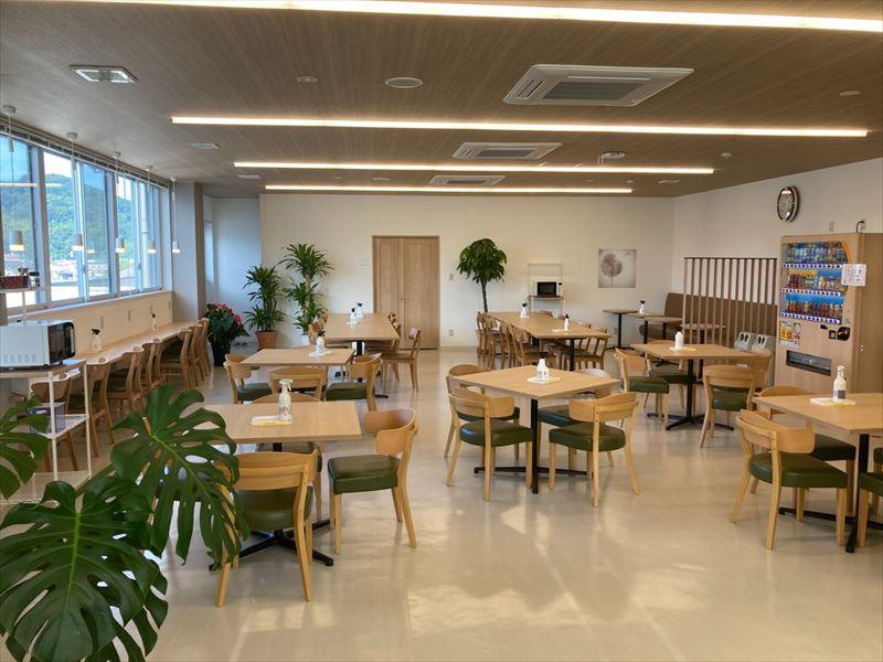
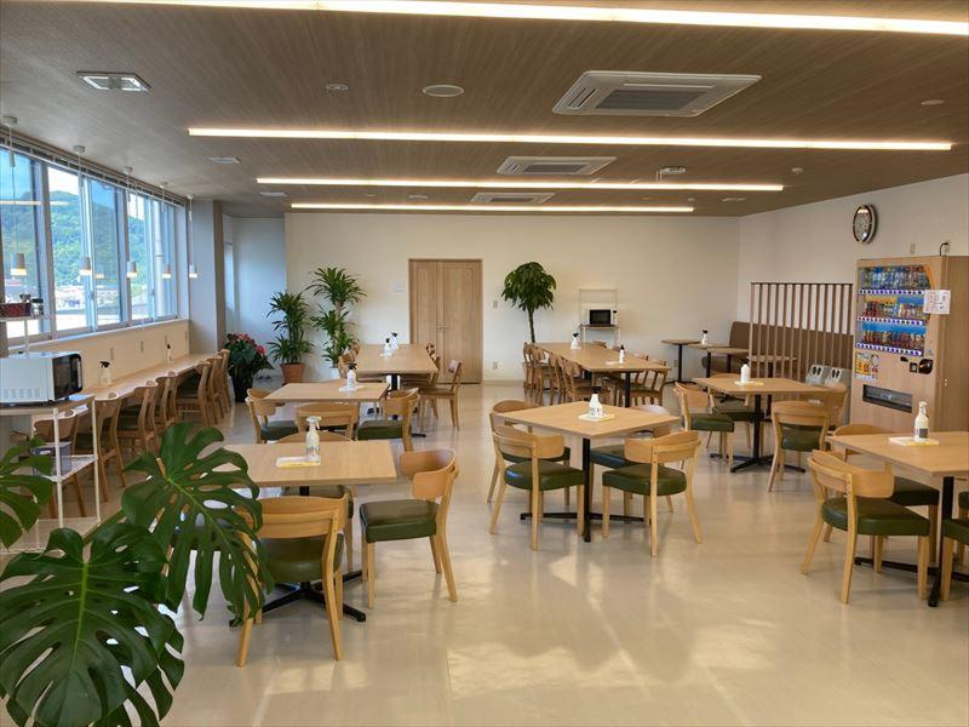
- wall art (617, 268)
